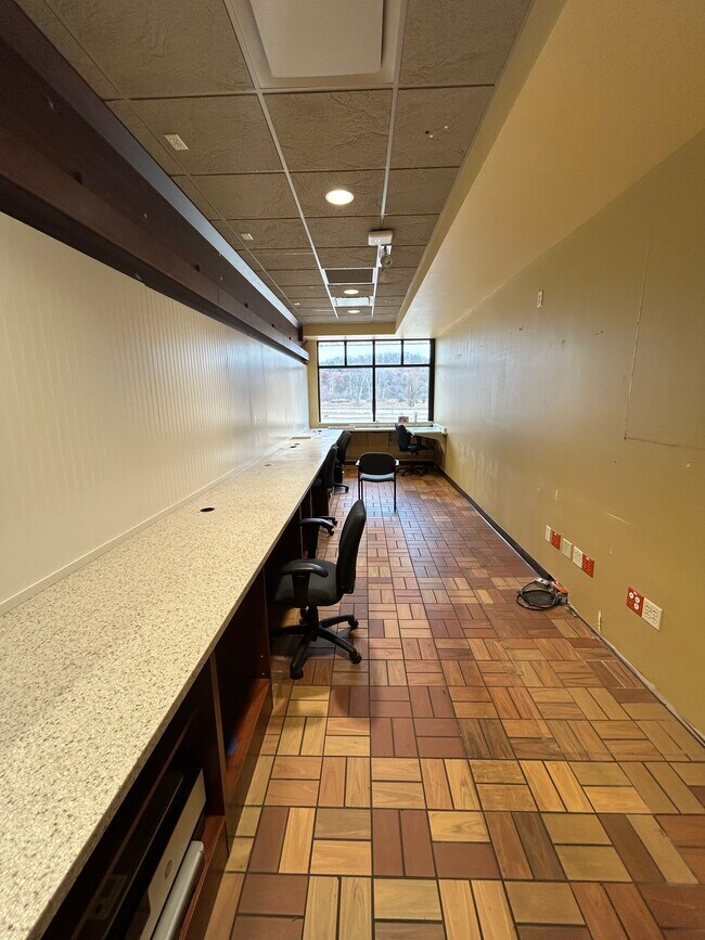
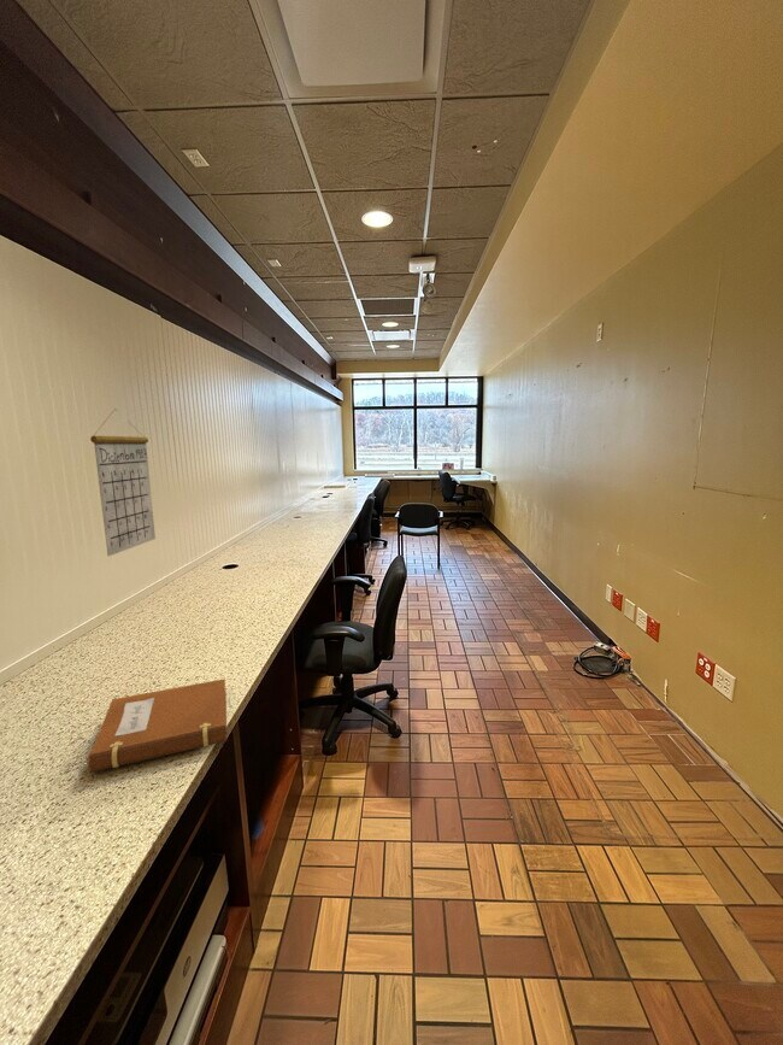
+ notebook (163, 721)
+ calendar (125, 480)
